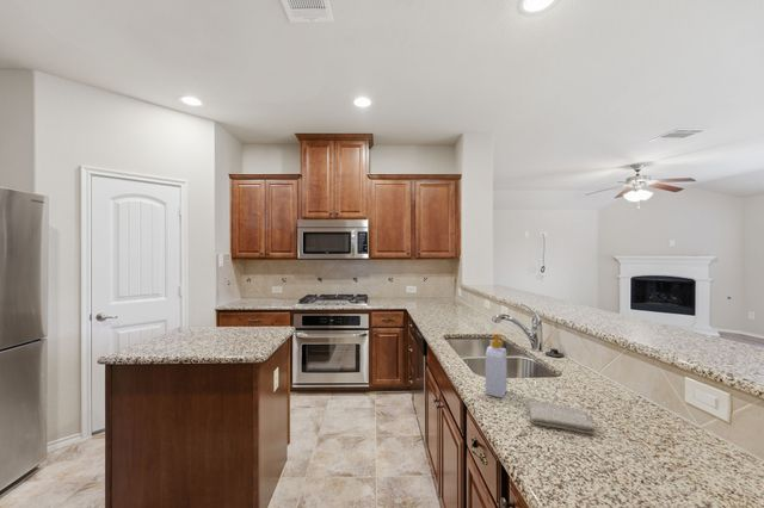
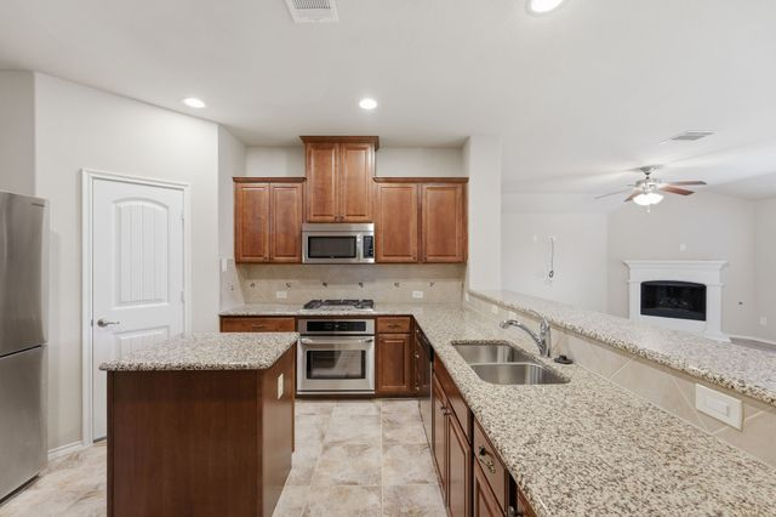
- soap bottle (497, 363)
- washcloth (559, 416)
